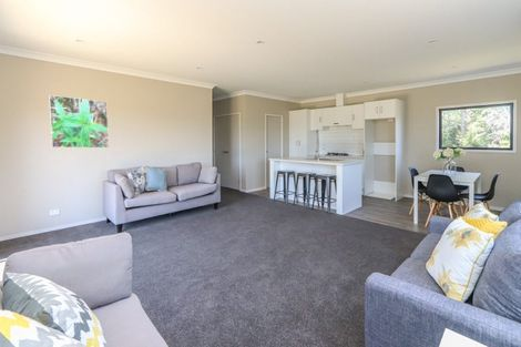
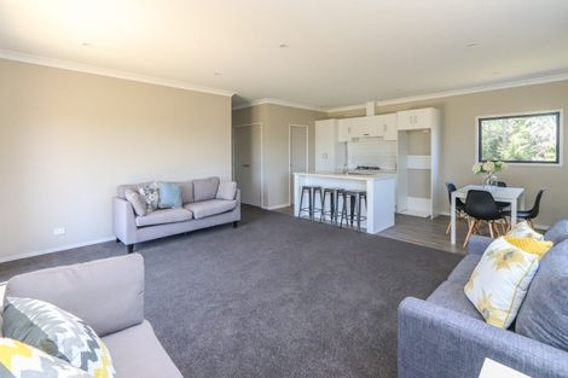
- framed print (80, 123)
